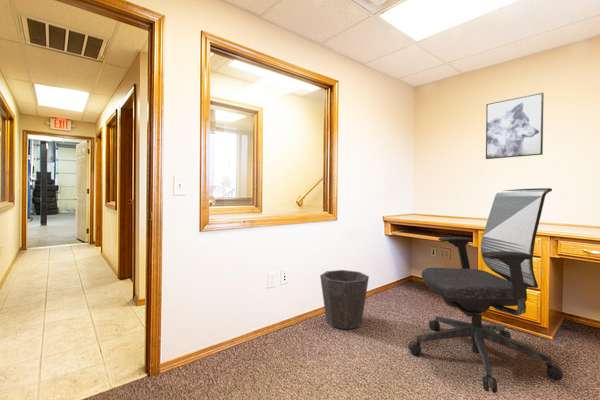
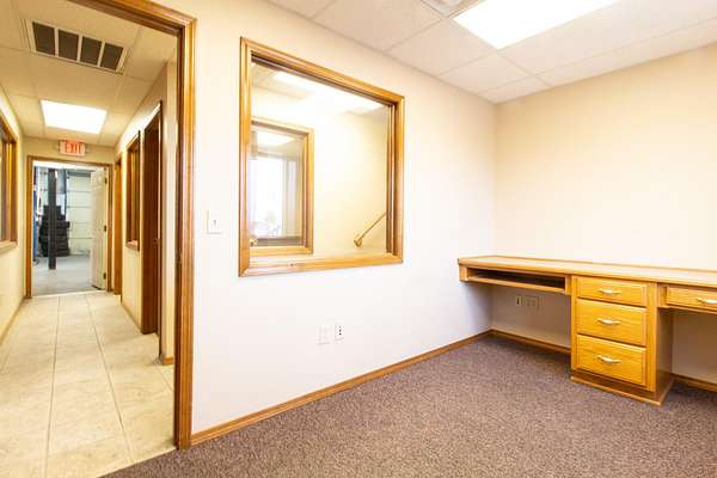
- waste bin (344, 298)
- office chair (471, 271)
- wall art (512, 128)
